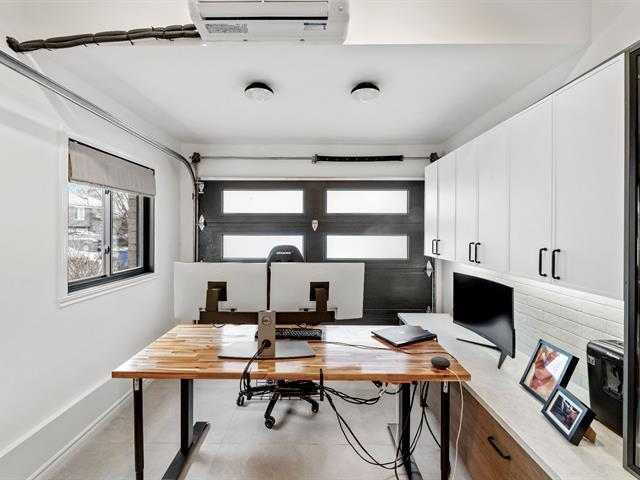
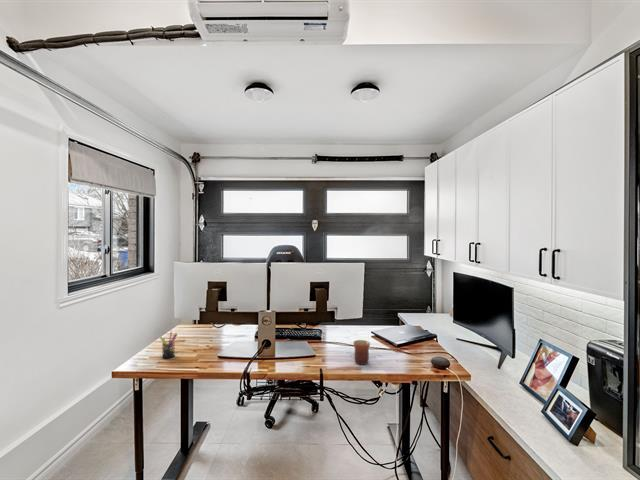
+ mug (361, 351)
+ pen holder (168, 344)
